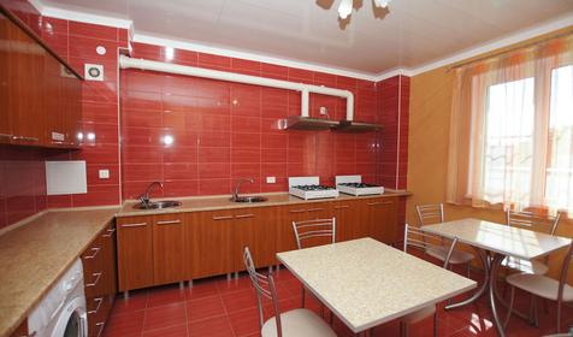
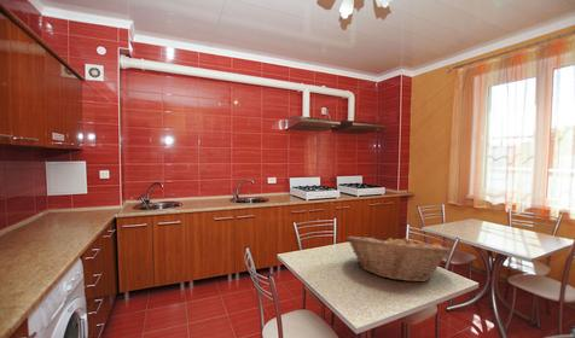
+ fruit basket (393, 251)
